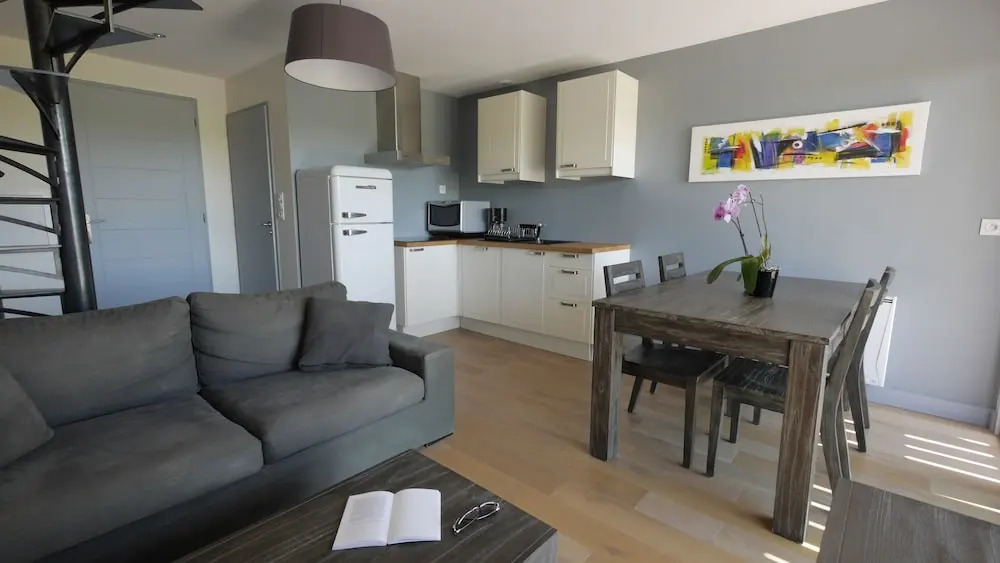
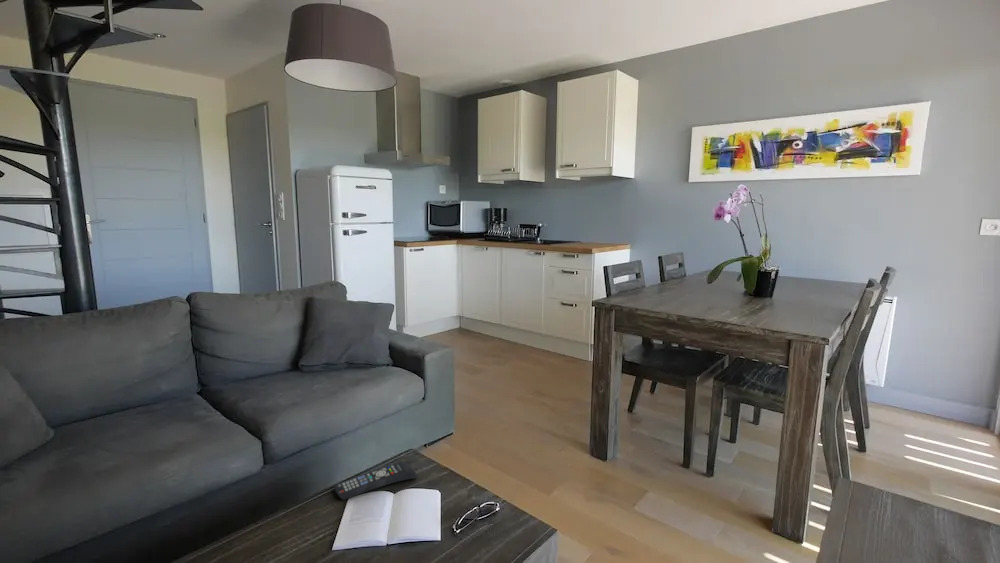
+ remote control (377, 479)
